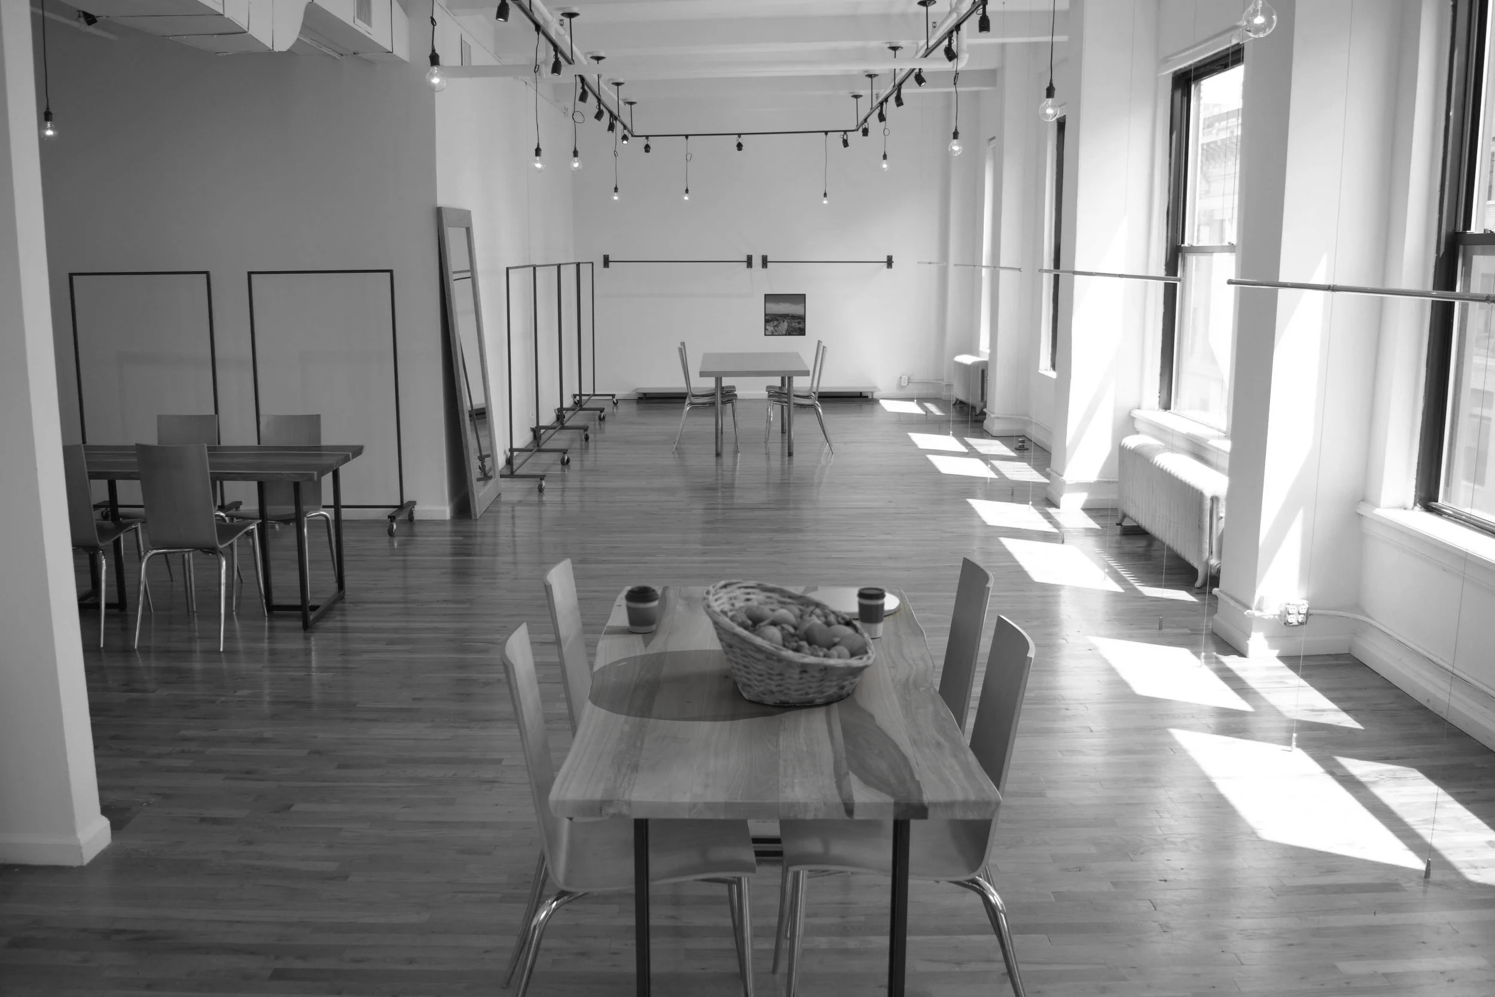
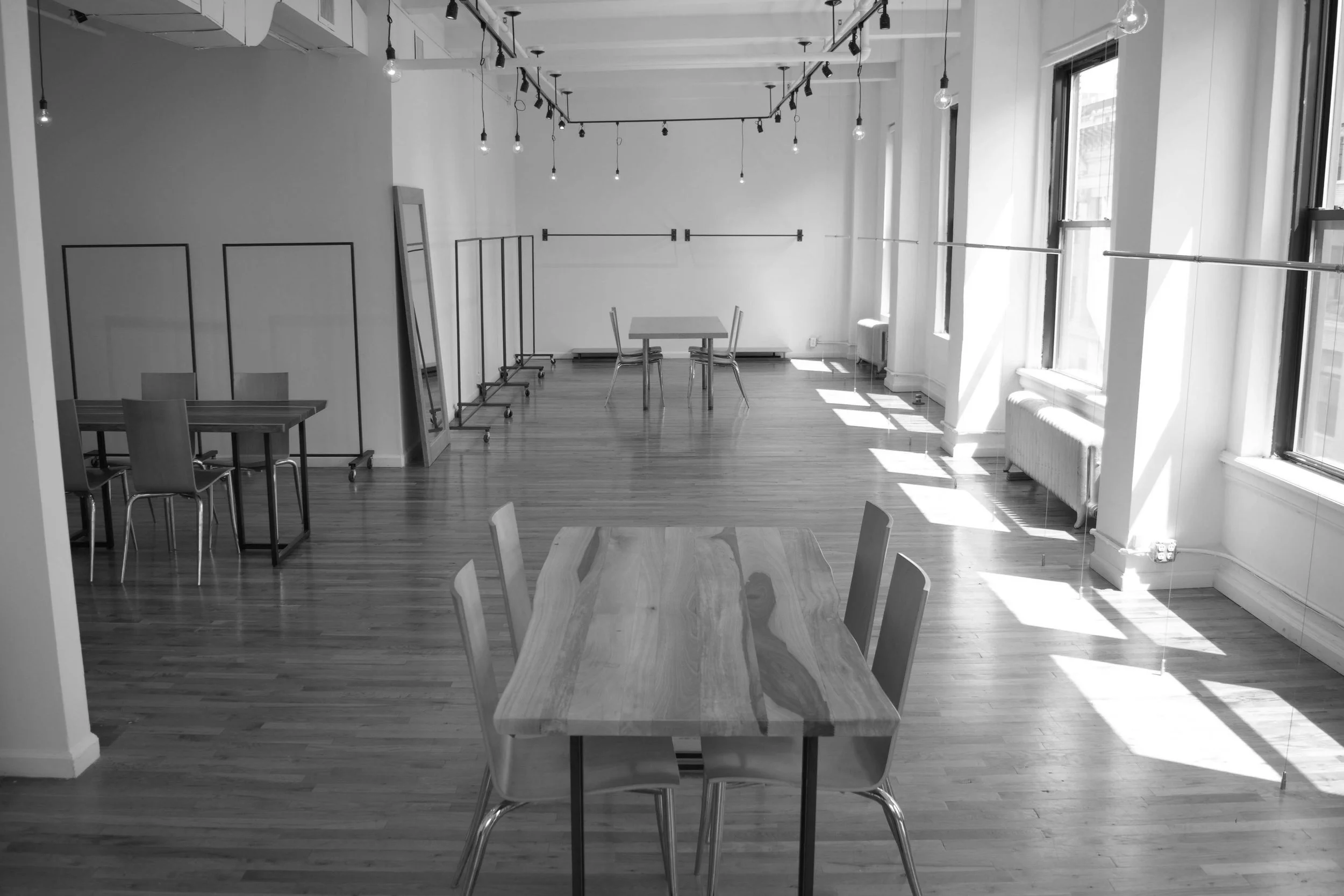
- plate (850, 602)
- fruit basket (789, 638)
- coffee cup (642, 608)
- coffee cup (871, 612)
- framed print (784, 315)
